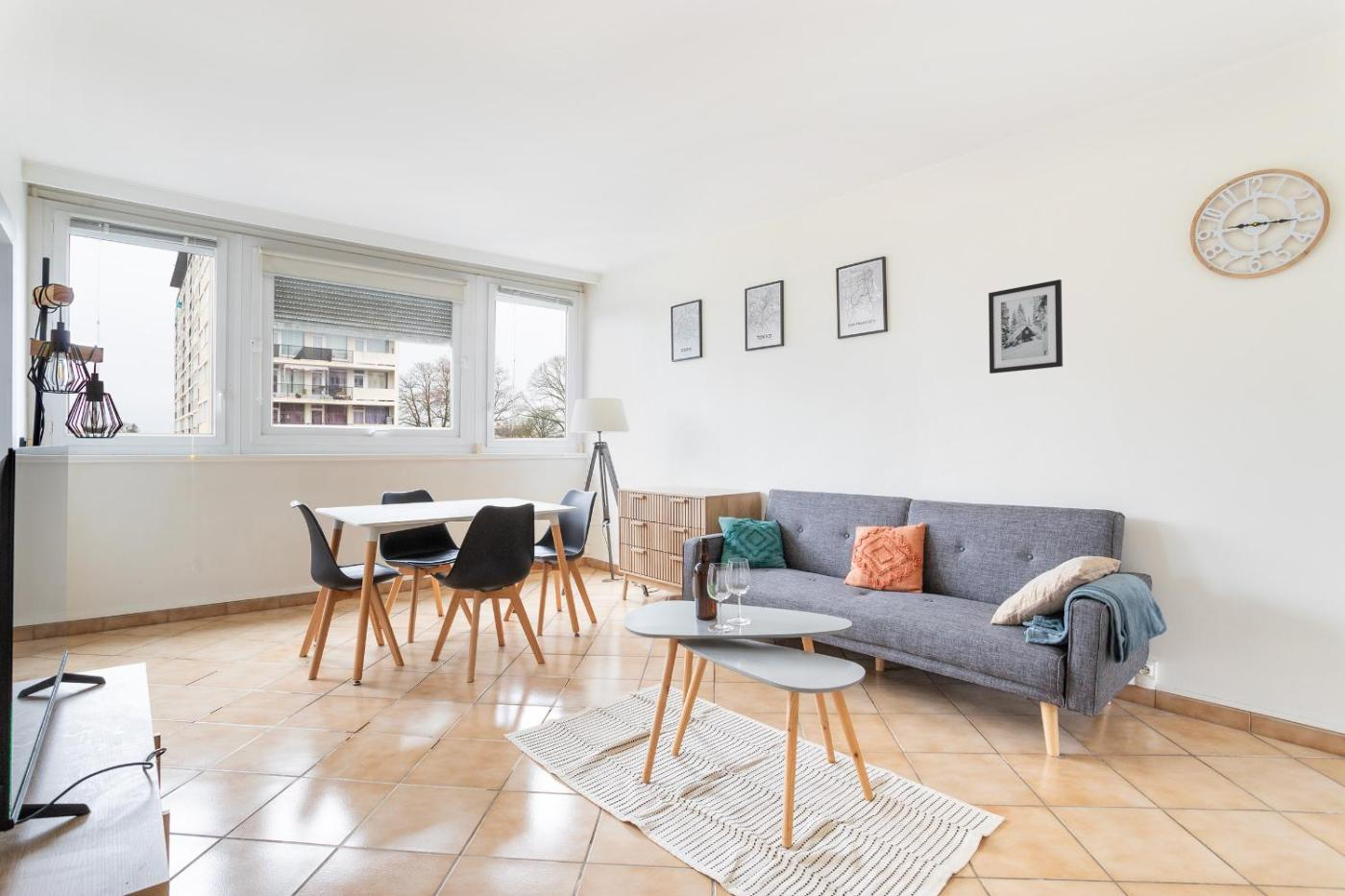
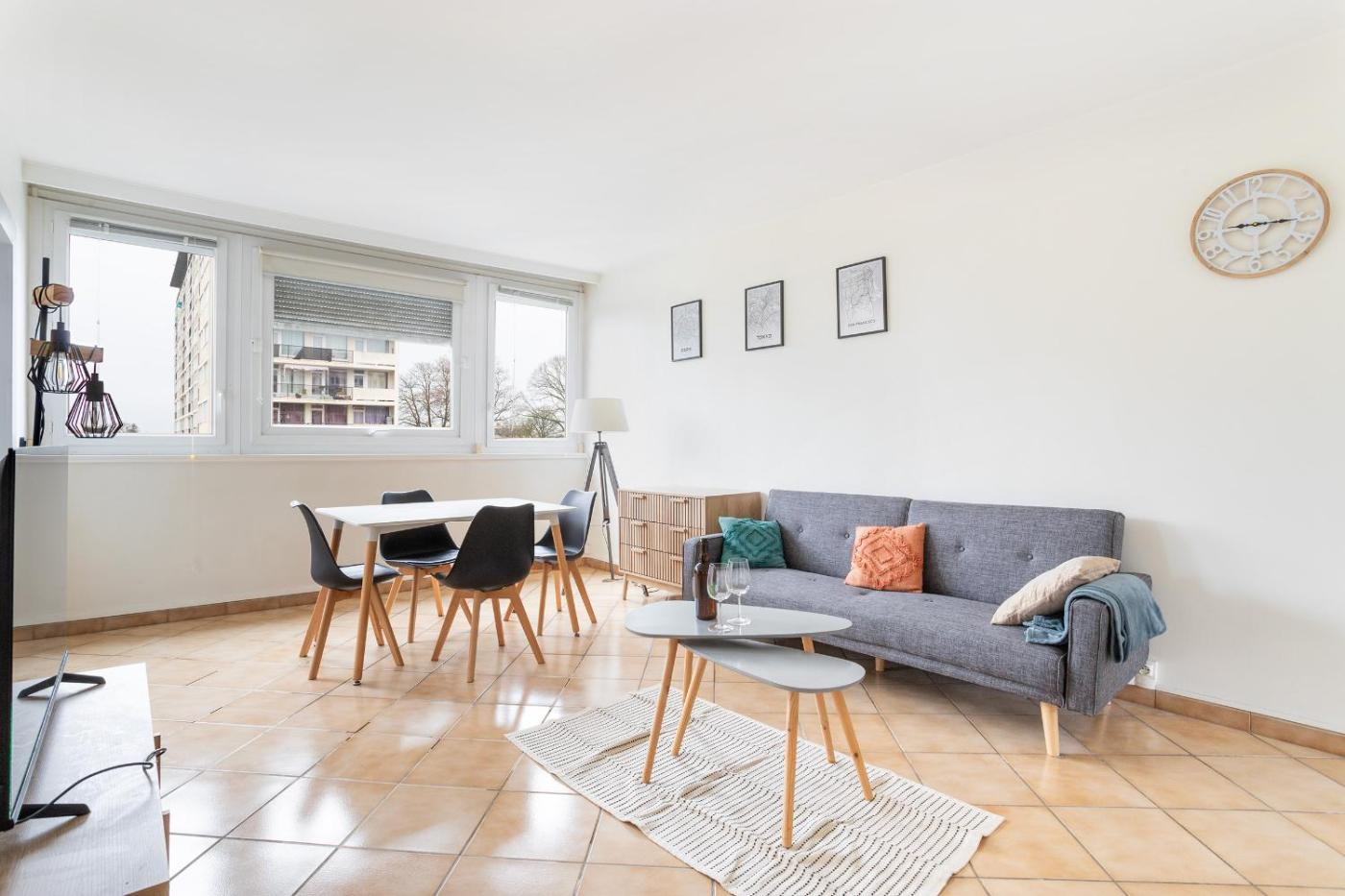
- wall art (1024, 327)
